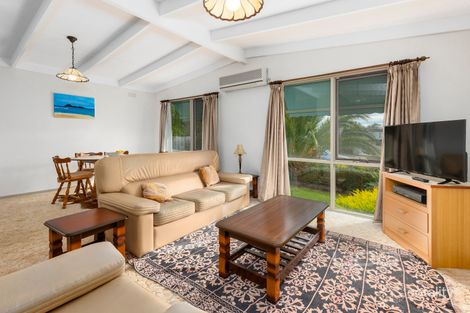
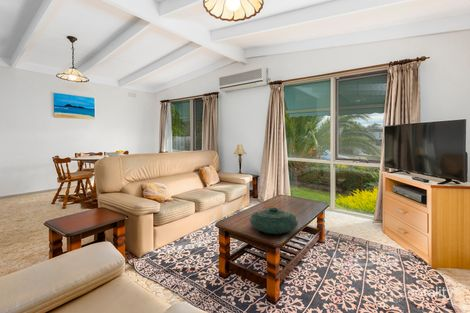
+ decorative bowl (273, 218)
